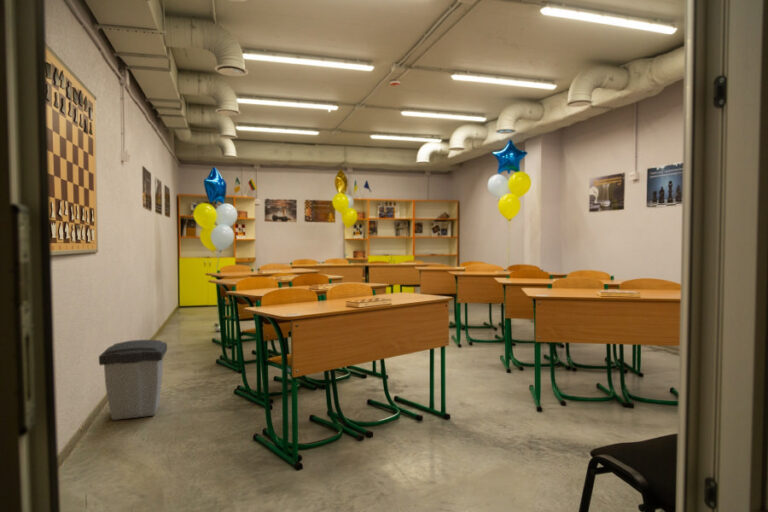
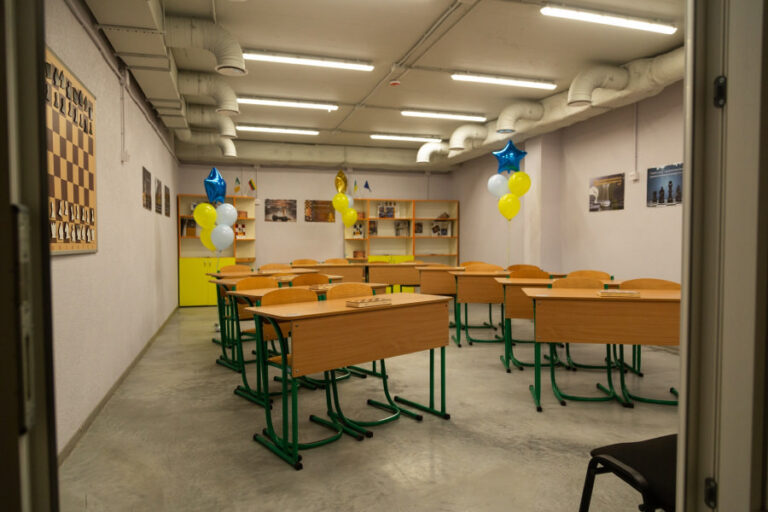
- trash can (135, 378)
